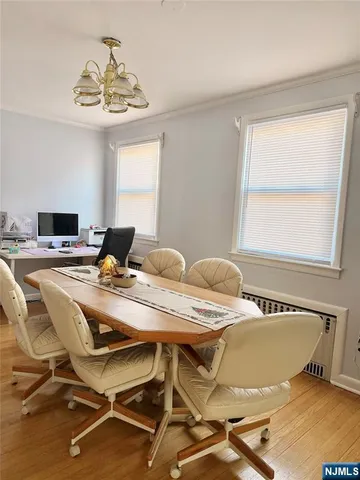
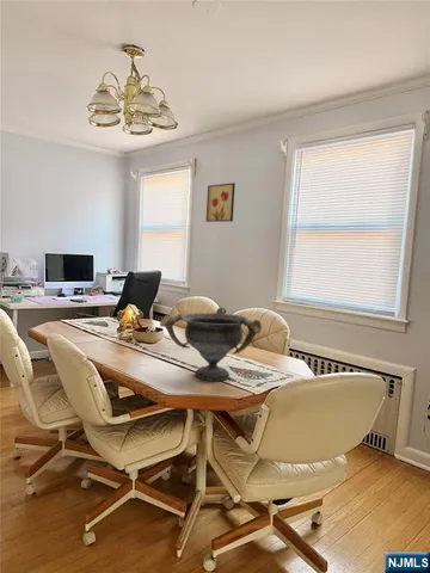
+ wall art (220, 203)
+ decorative bowl (215, 345)
